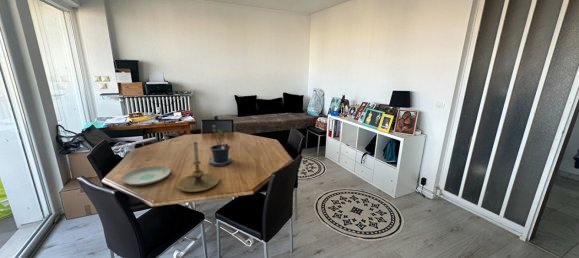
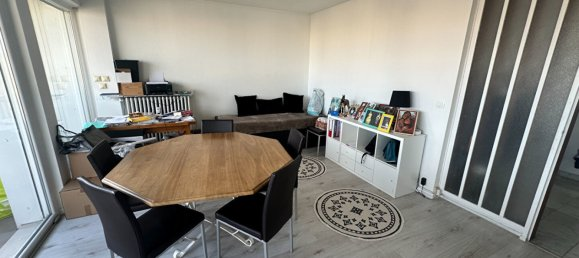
- candle holder (196, 163)
- plate (147, 175)
- potted plant (218, 143)
